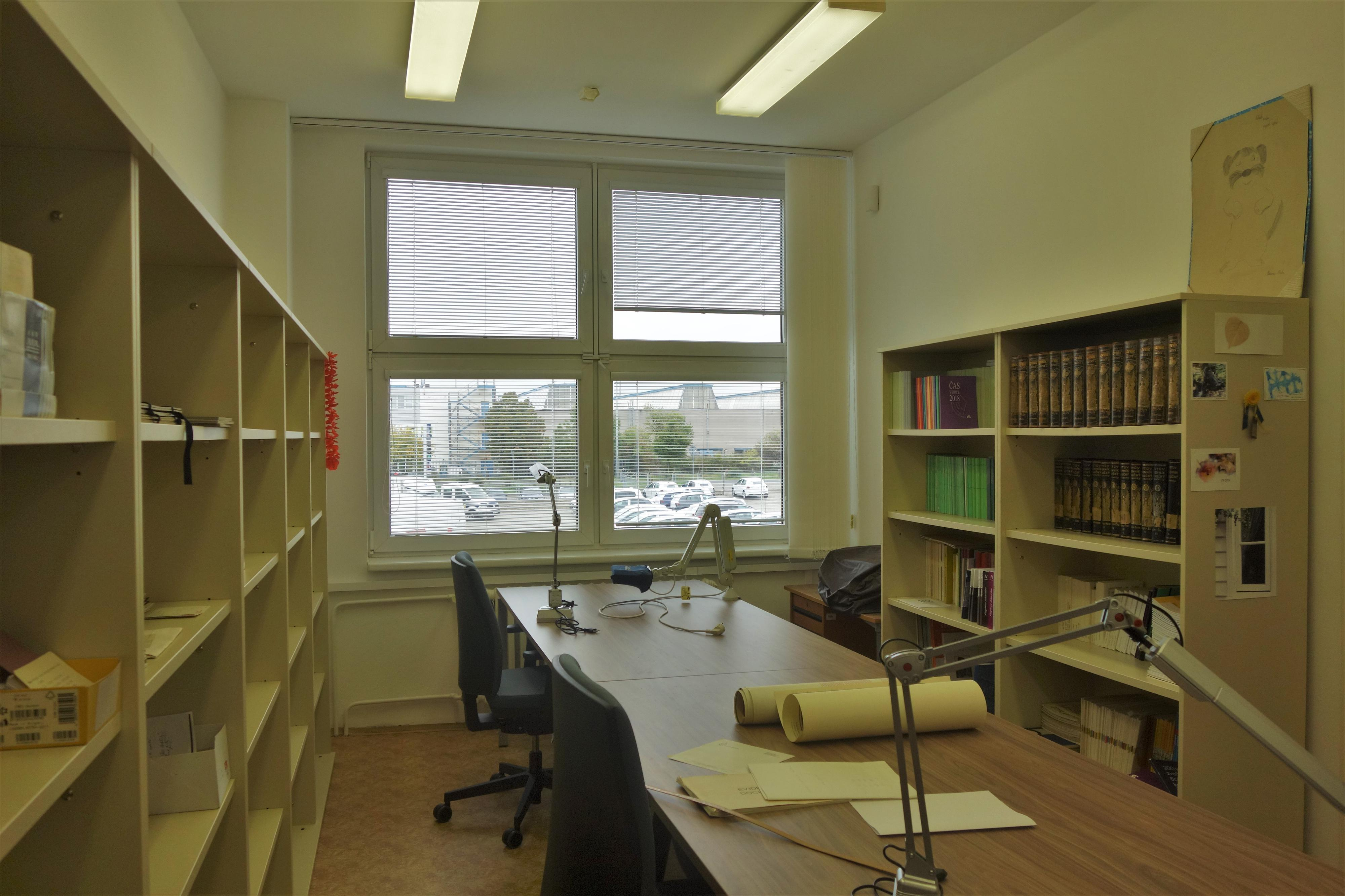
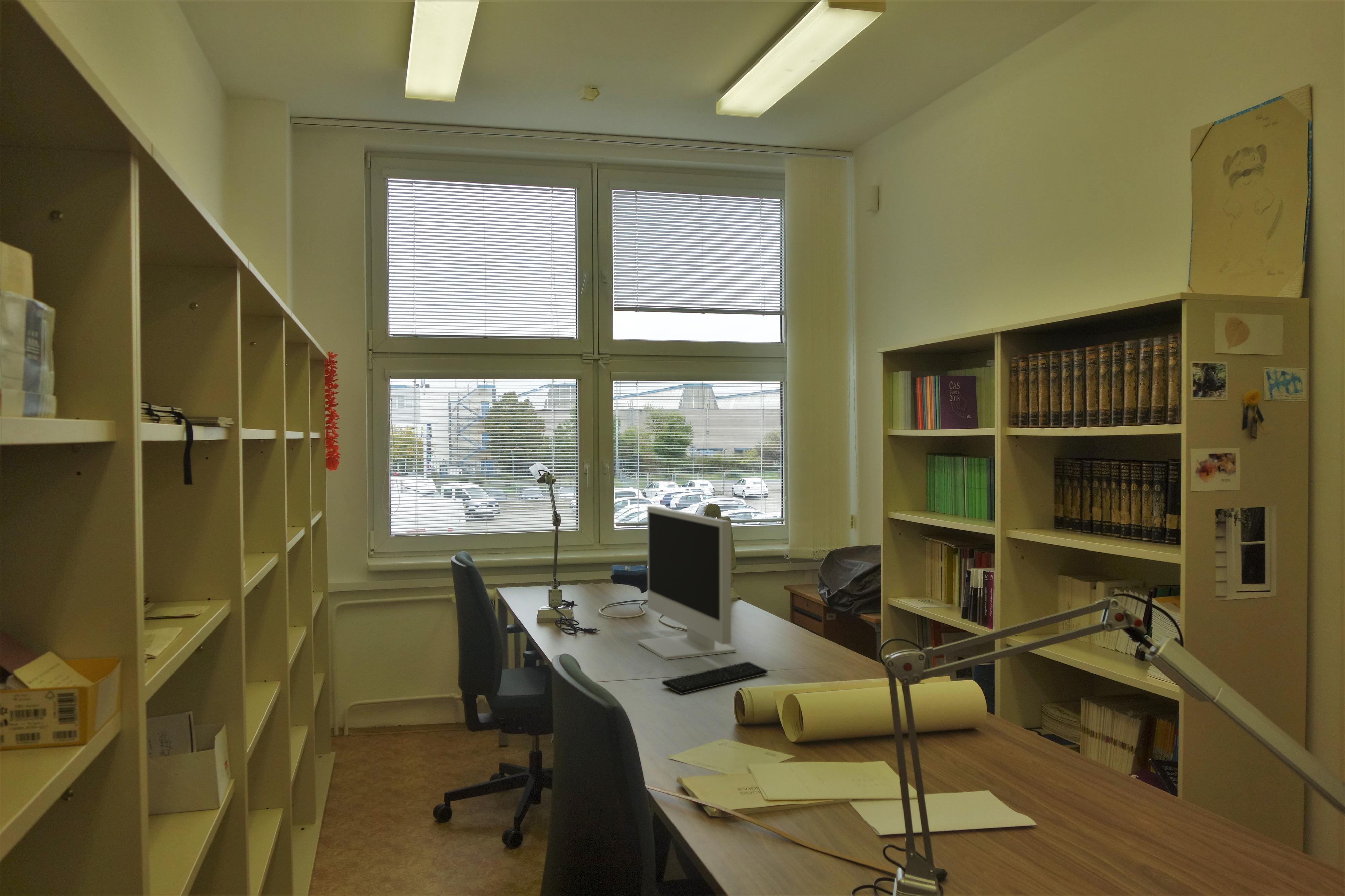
+ monitor (685, 580)
+ keyboard (716, 677)
